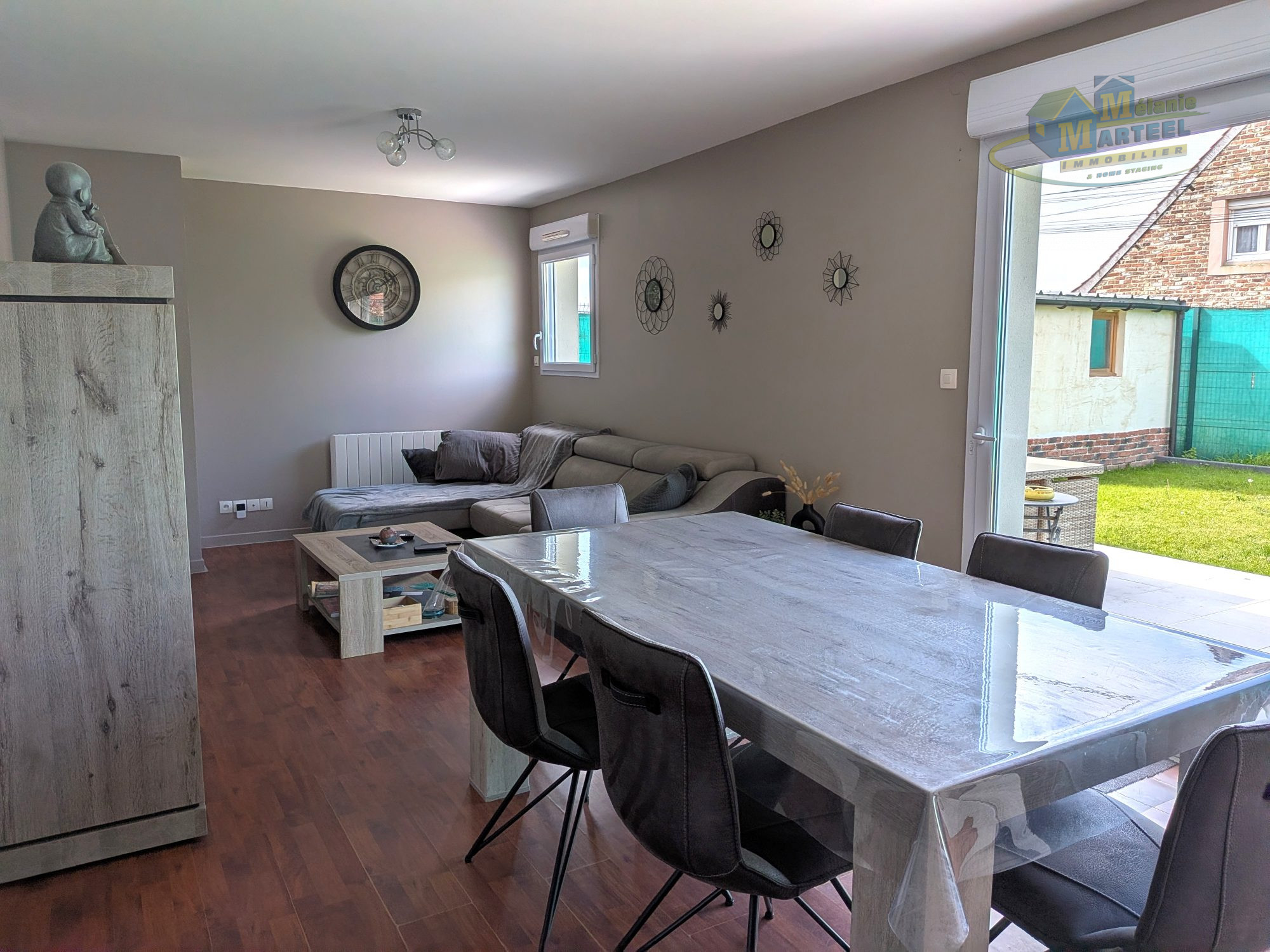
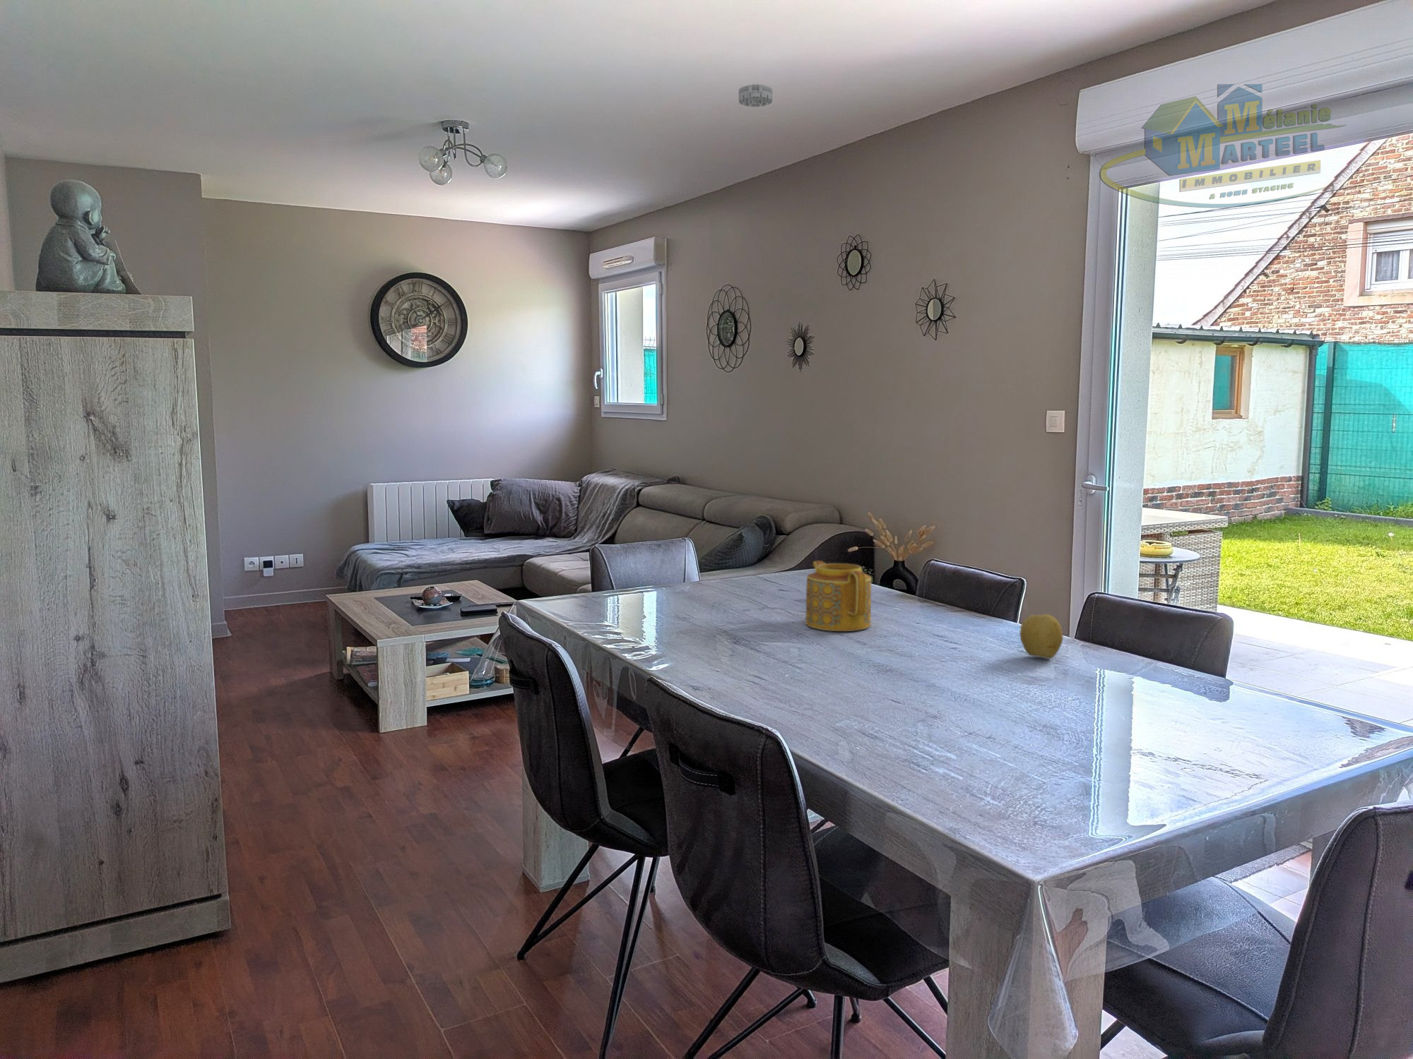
+ fruit (1040, 635)
+ teapot (837, 594)
+ smoke detector (755, 95)
